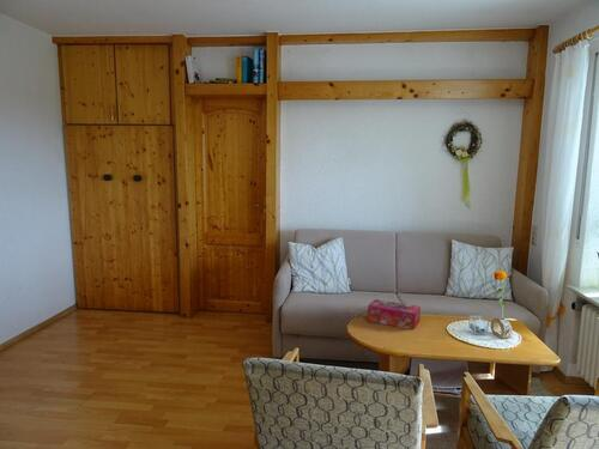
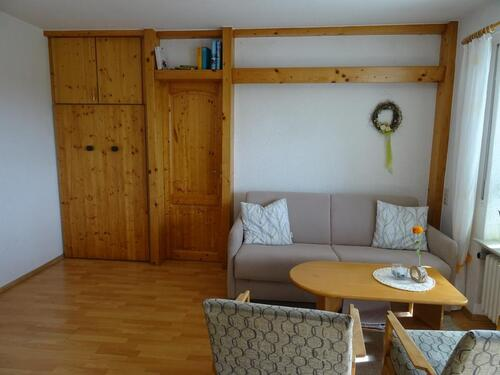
- tissue box (393, 314)
